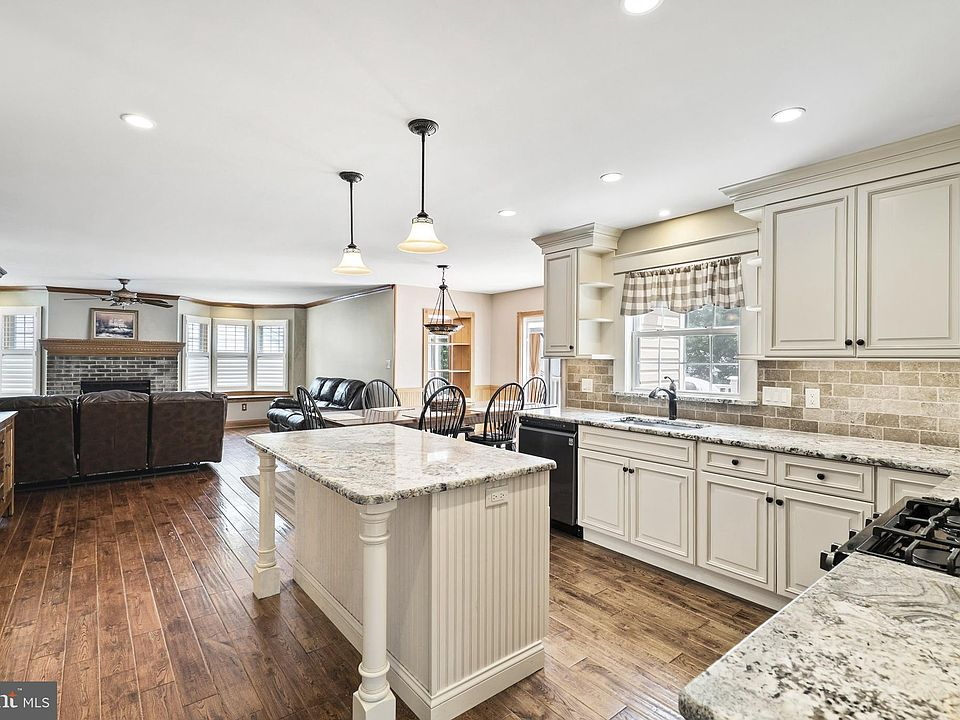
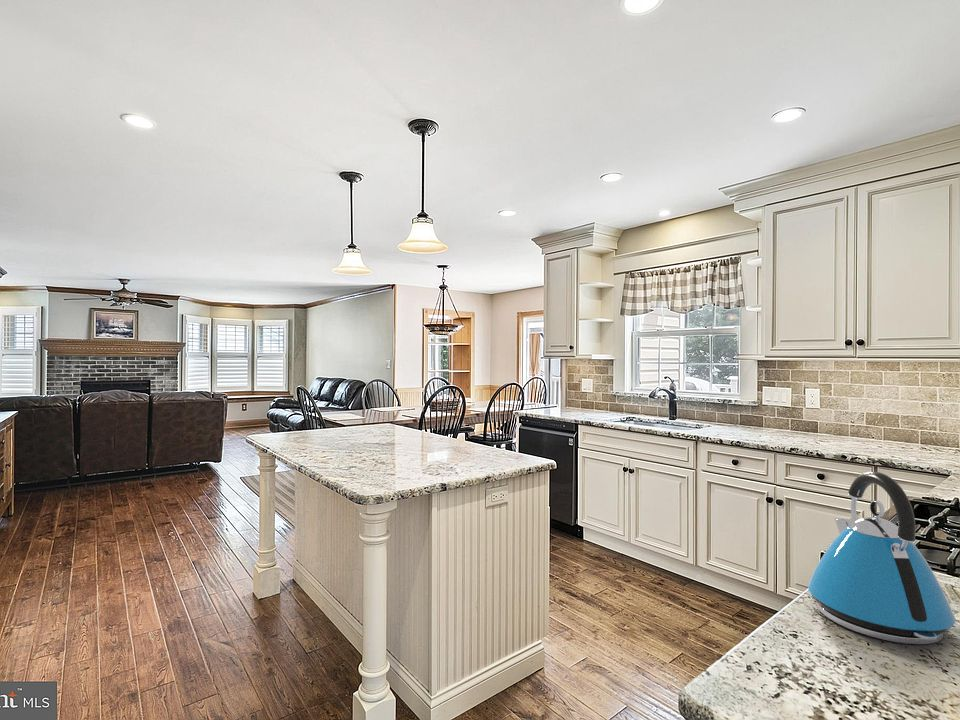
+ kettle (879, 546)
